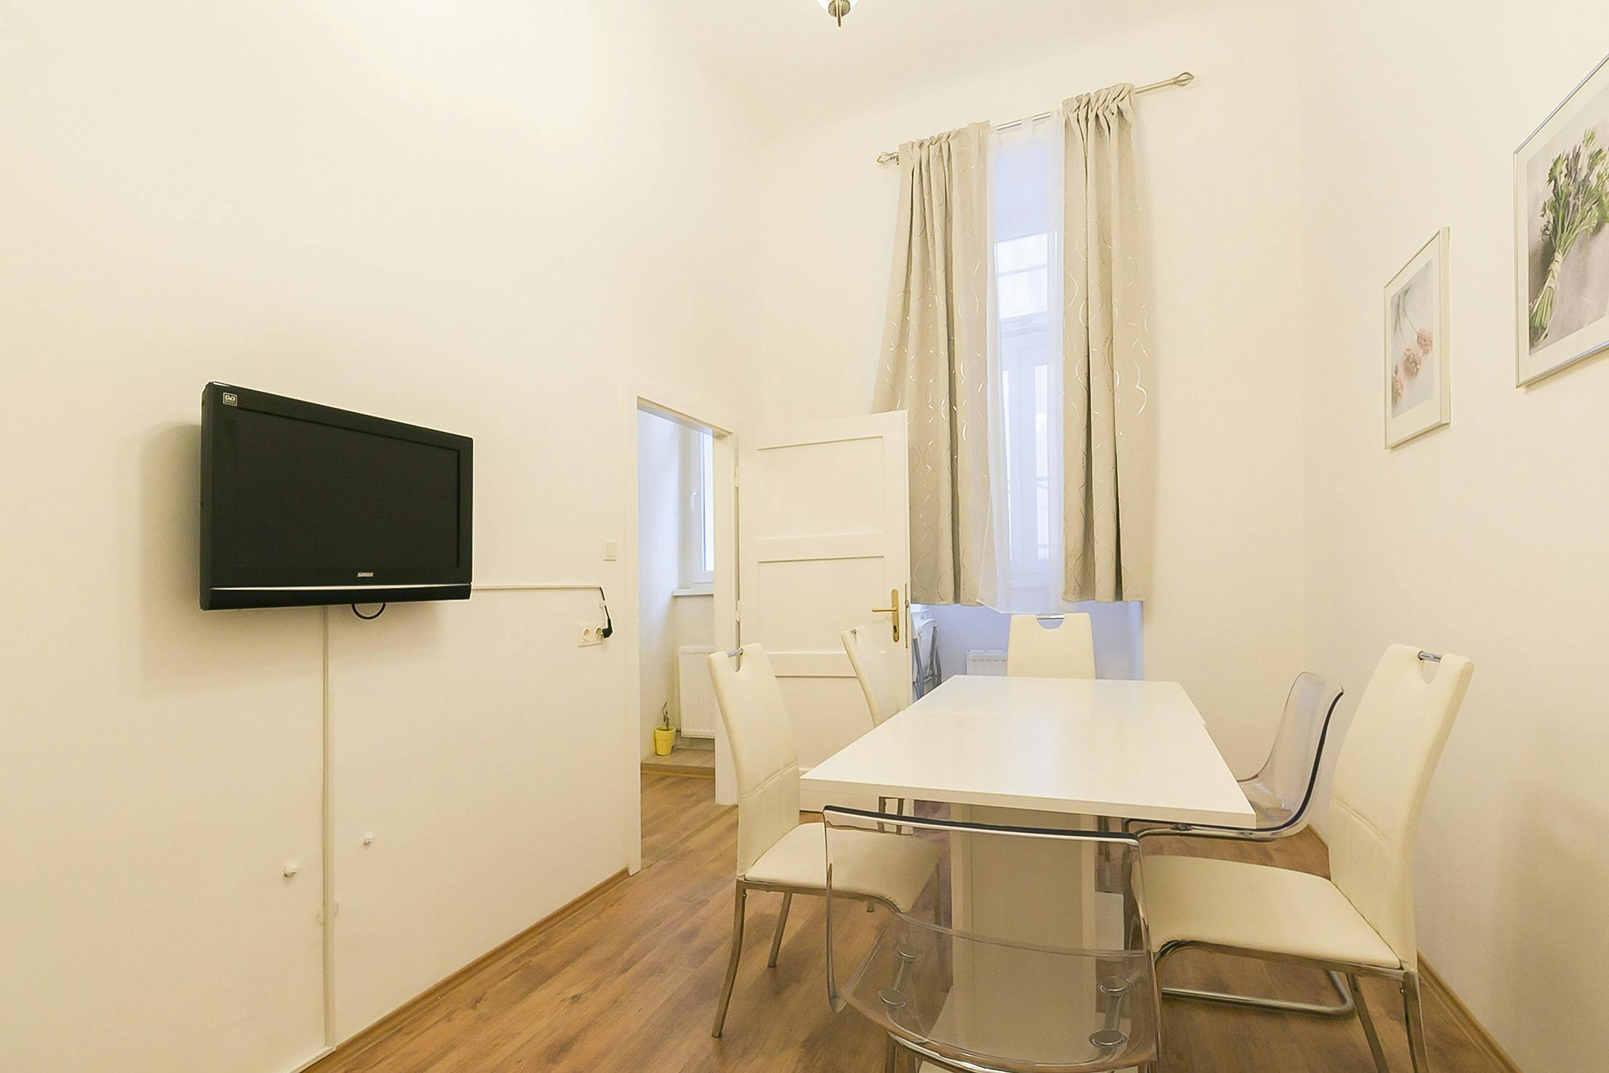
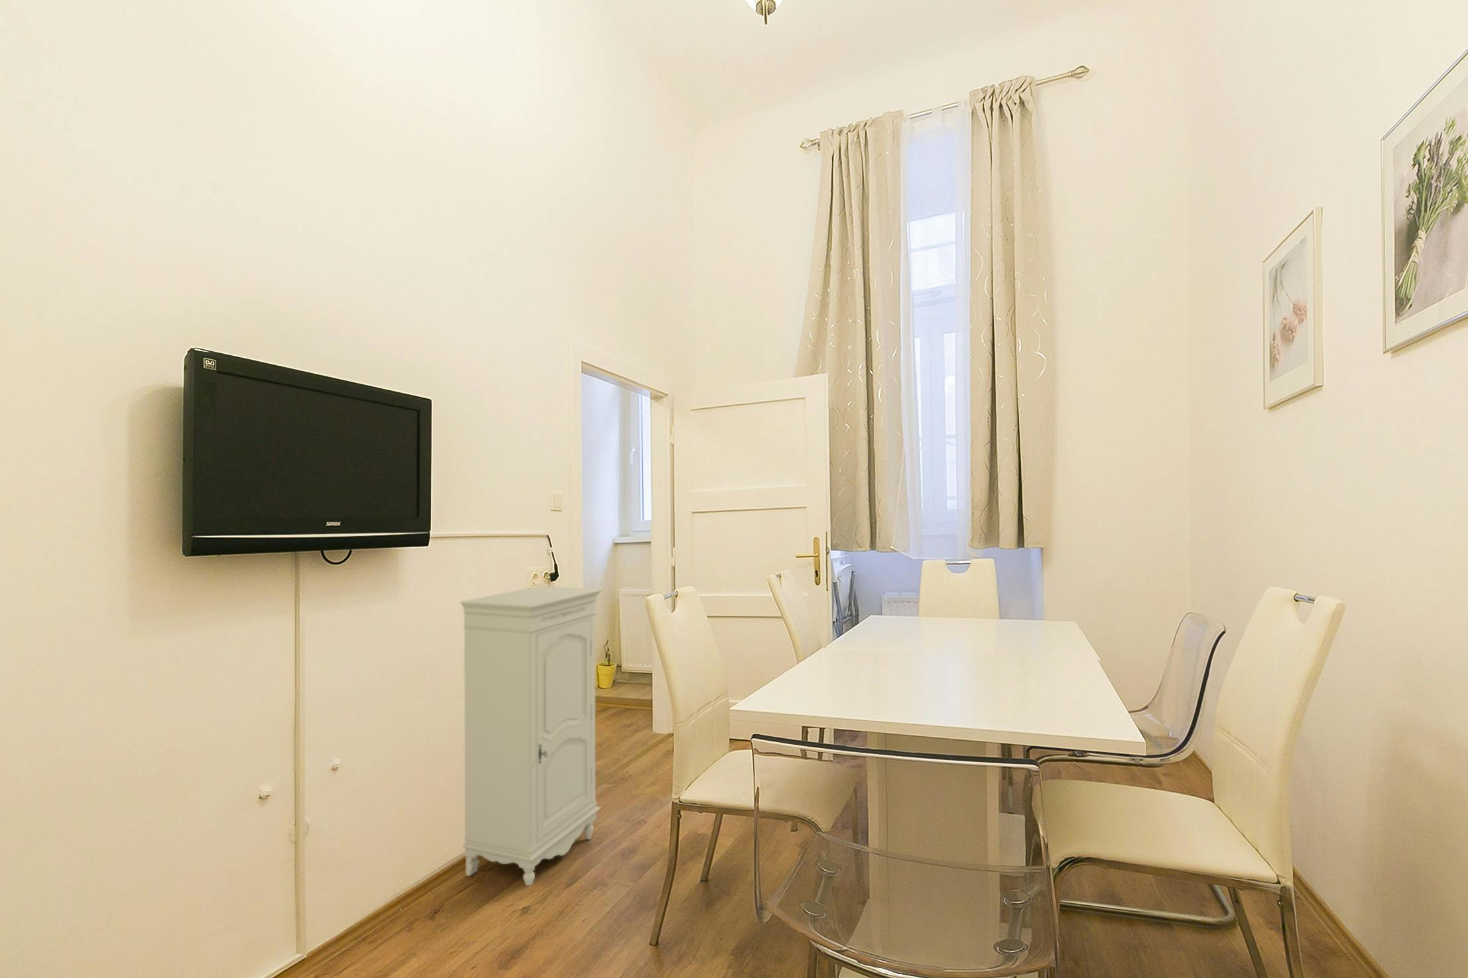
+ storage cabinet (537, 725)
